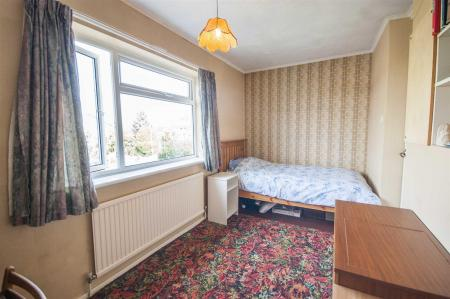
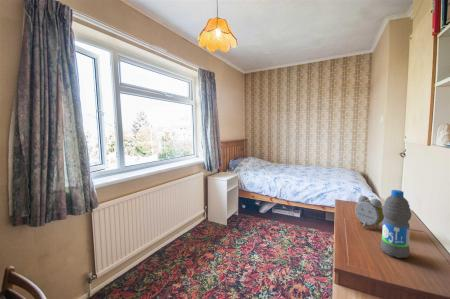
+ water bottle (395, 222)
+ alarm clock (368, 212)
